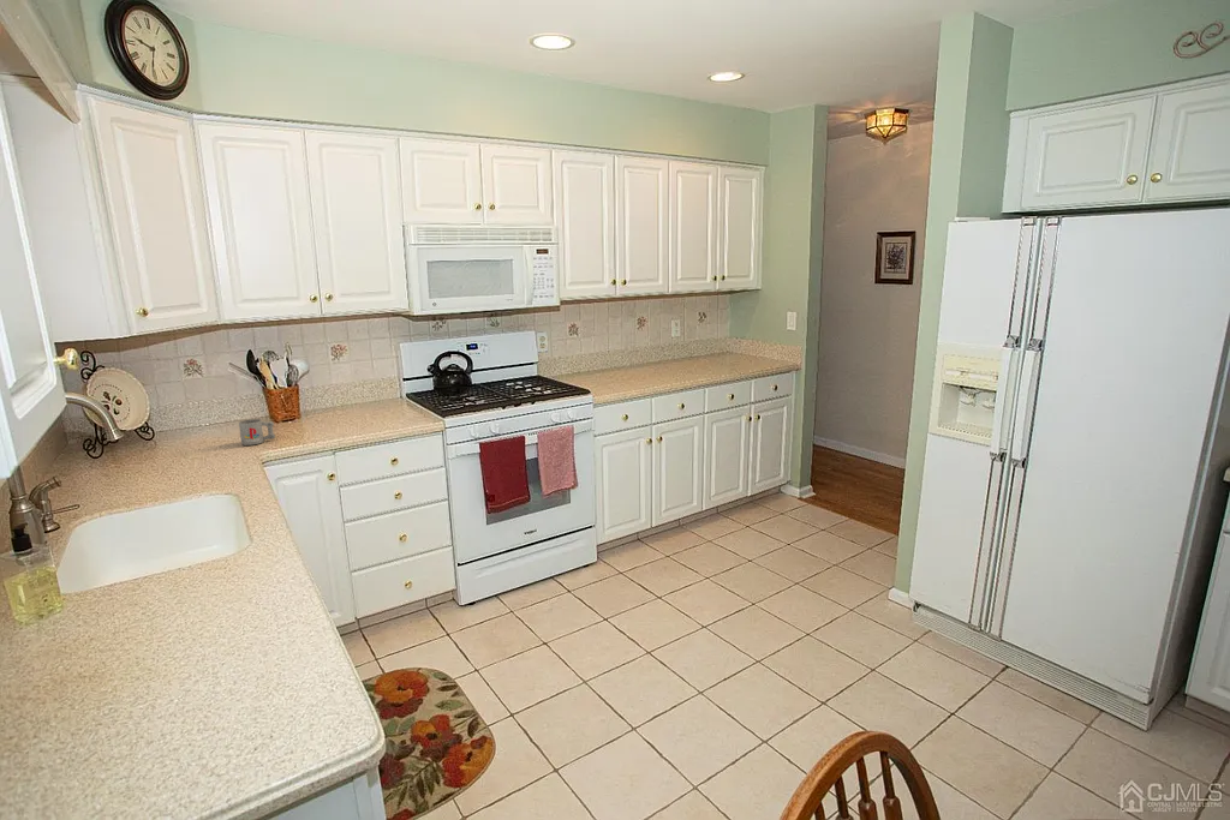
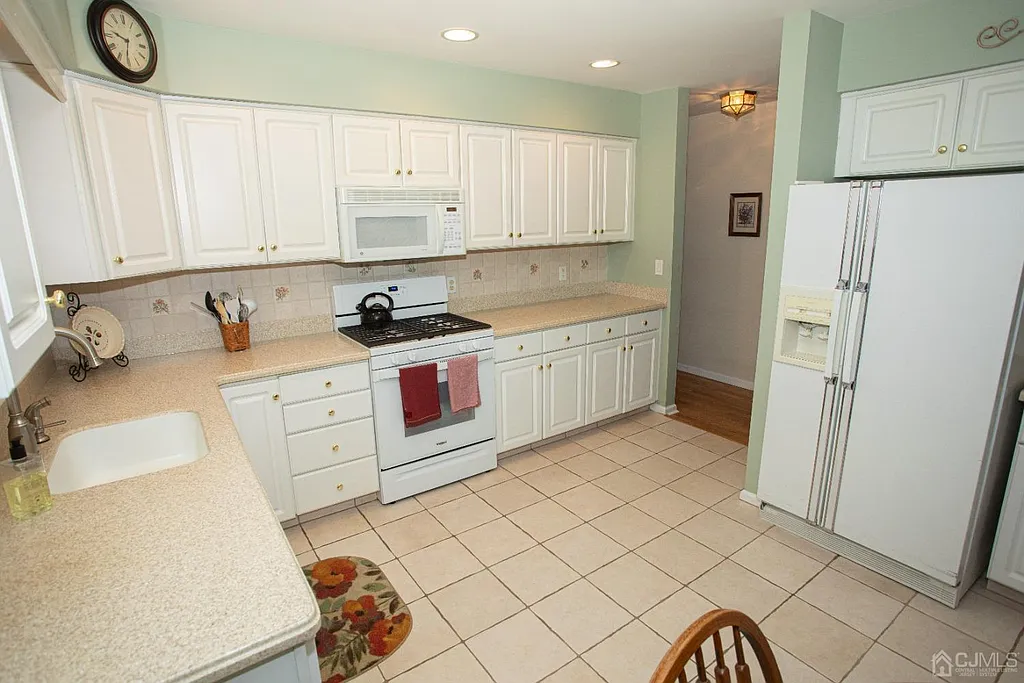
- mug (257, 431)
